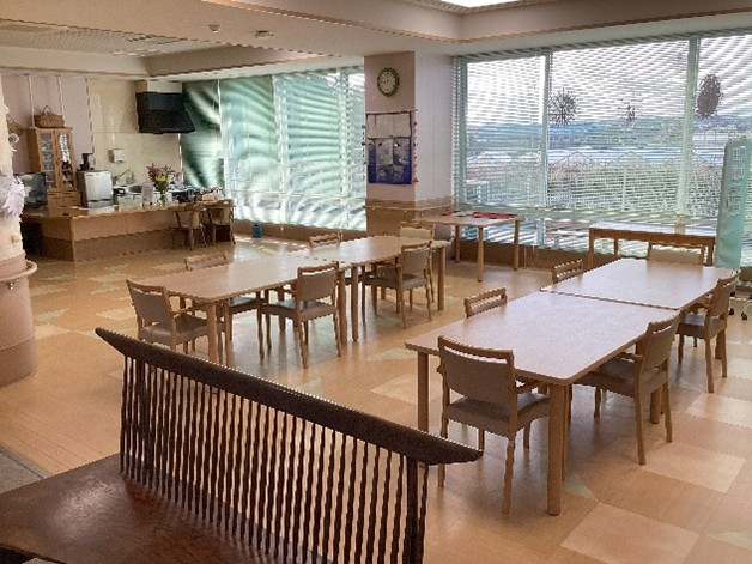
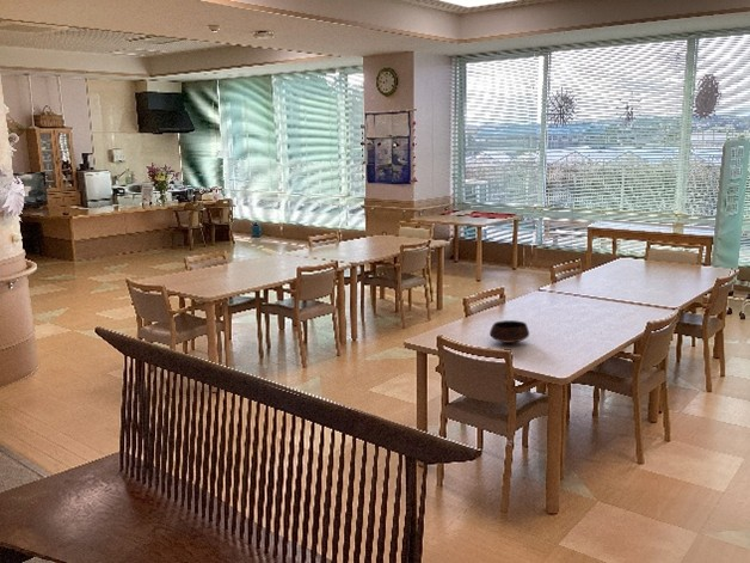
+ bowl (509, 332)
